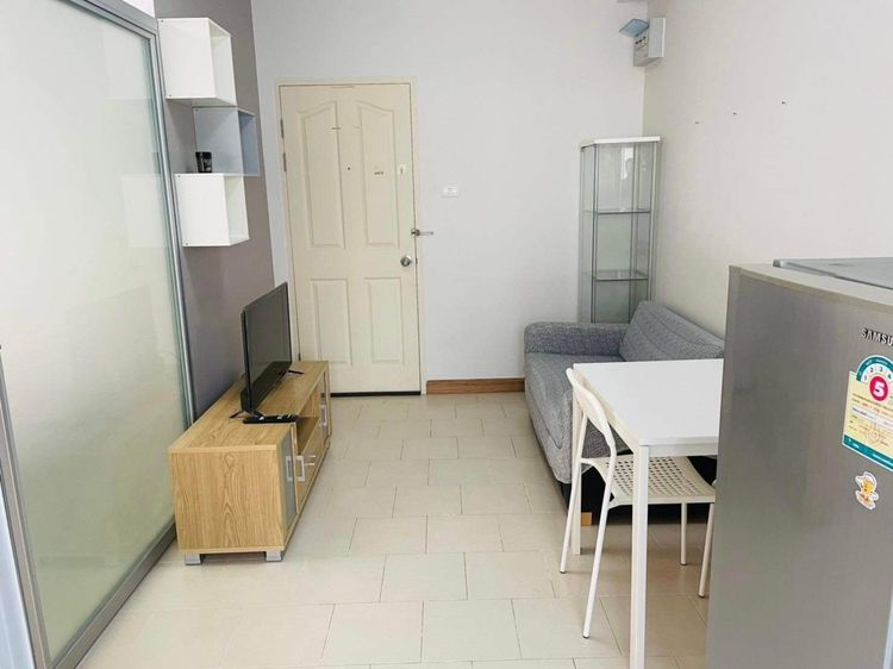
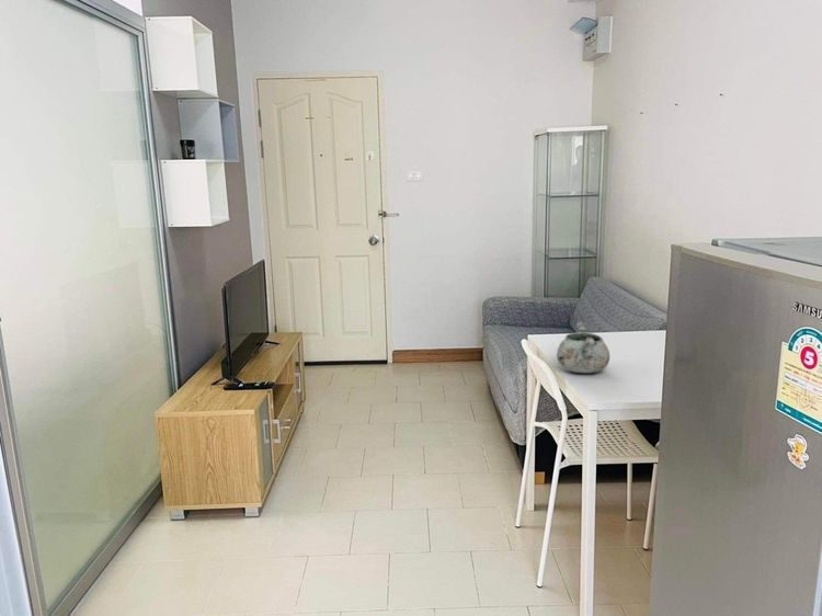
+ decorative bowl (583, 350)
